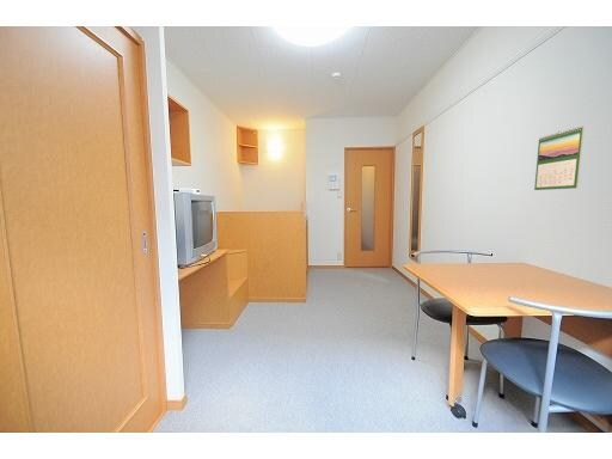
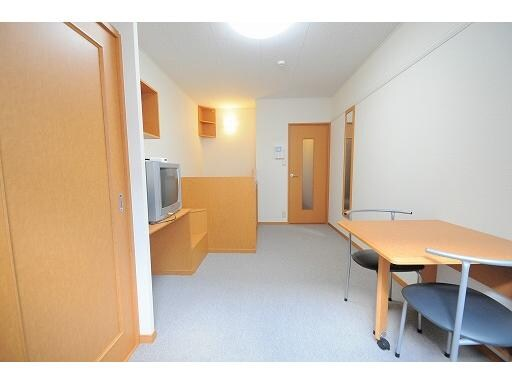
- calendar (557, 160)
